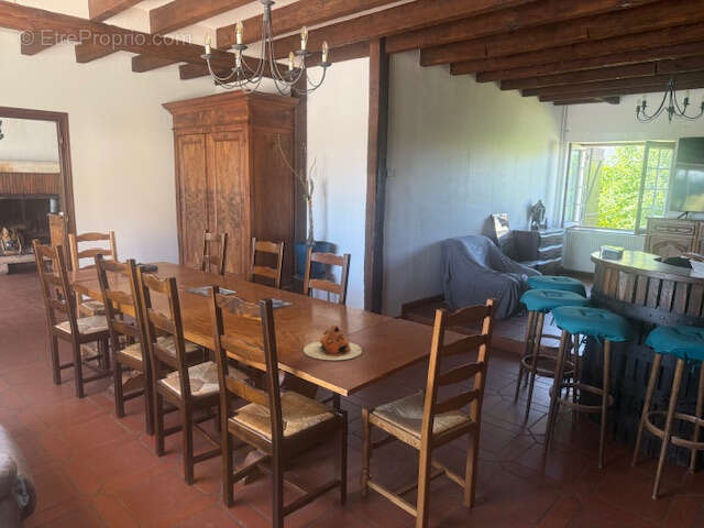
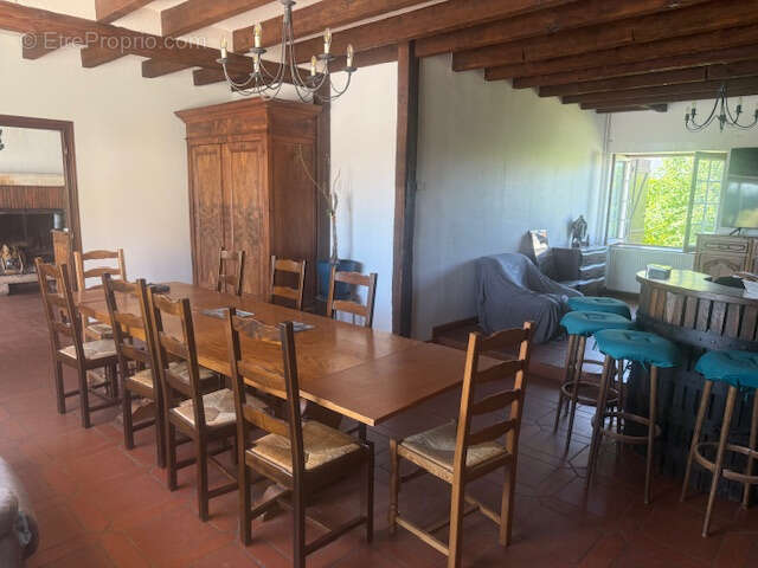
- teapot (332, 337)
